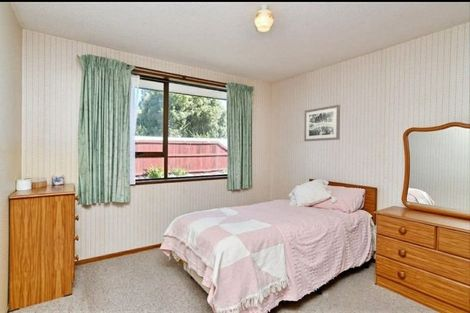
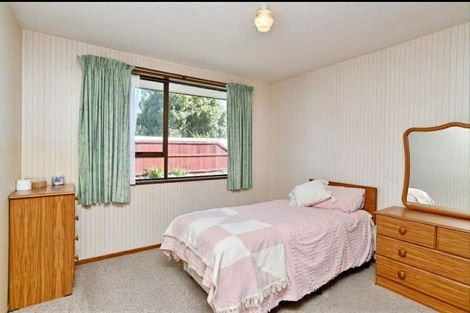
- wall art (321, 124)
